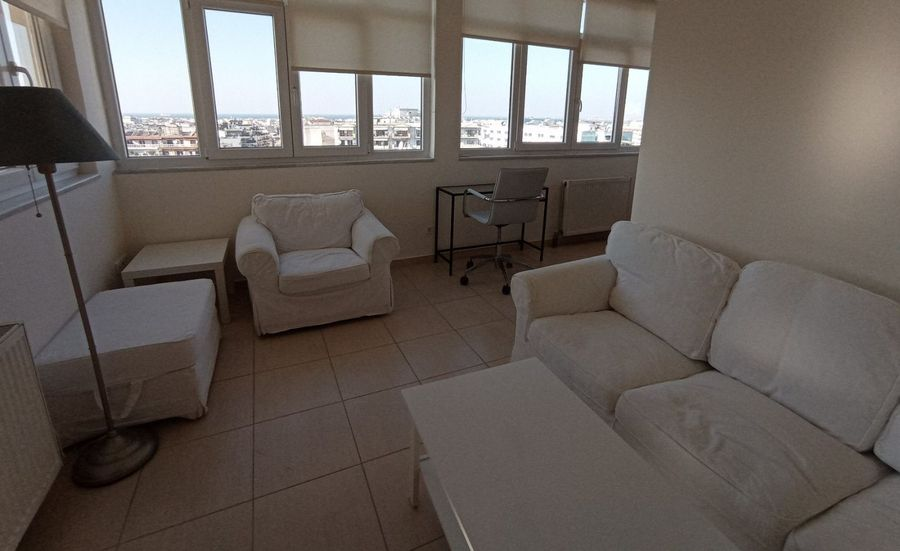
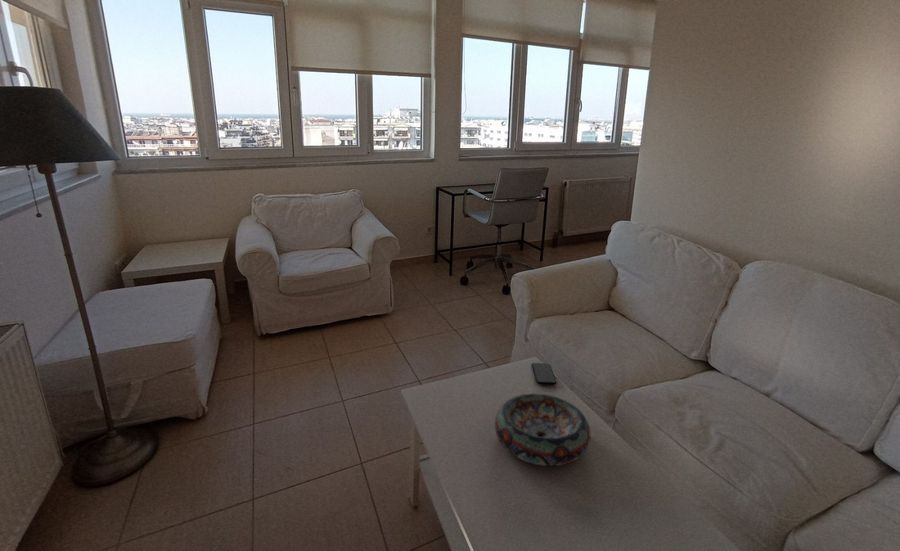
+ smartphone (543, 373)
+ decorative bowl (541, 427)
